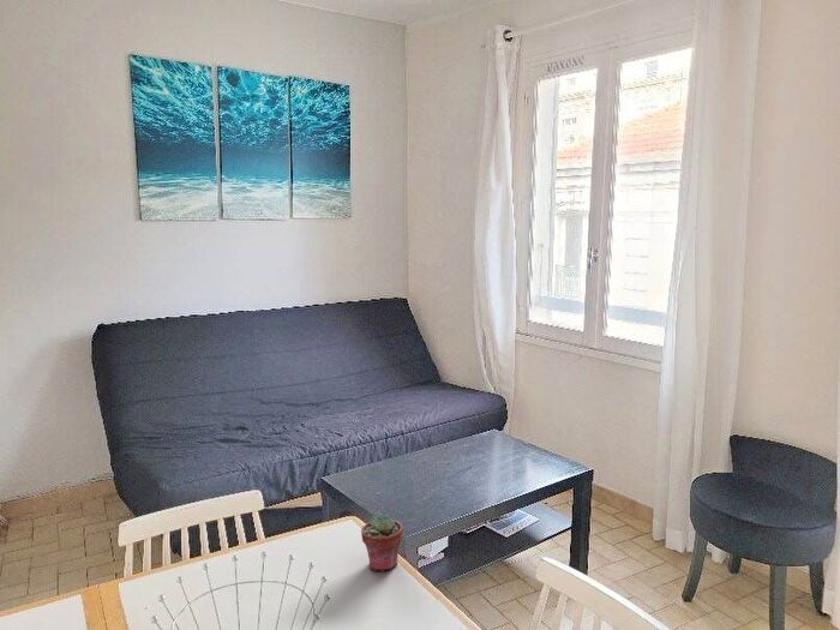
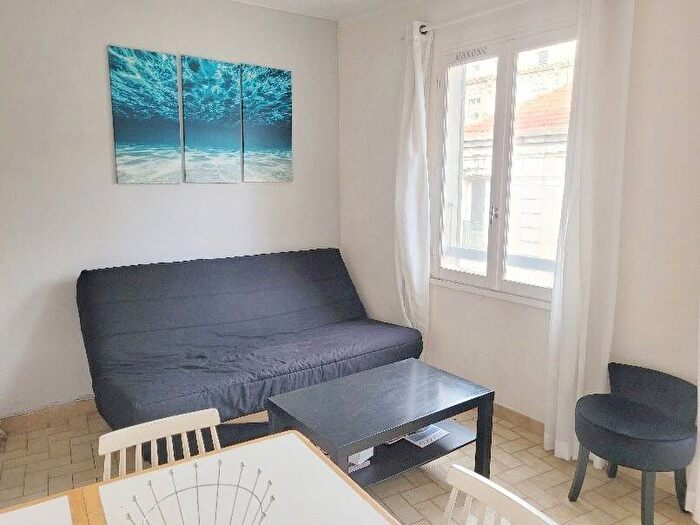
- potted succulent (382, 539)
